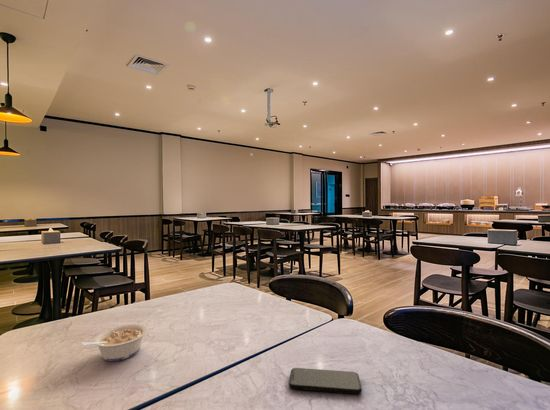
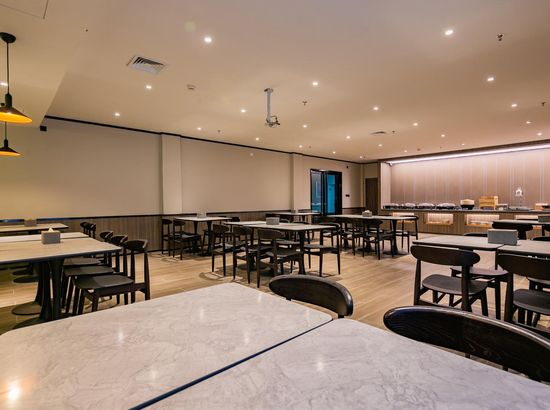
- smartphone (324, 380)
- legume (120, 342)
